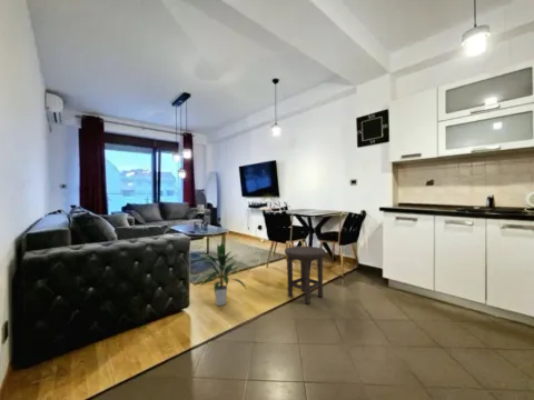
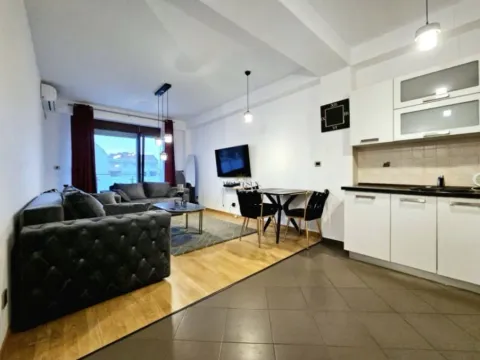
- stool (305, 273)
- indoor plant (221, 274)
